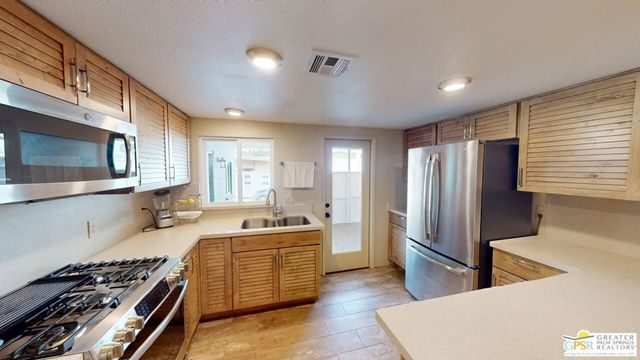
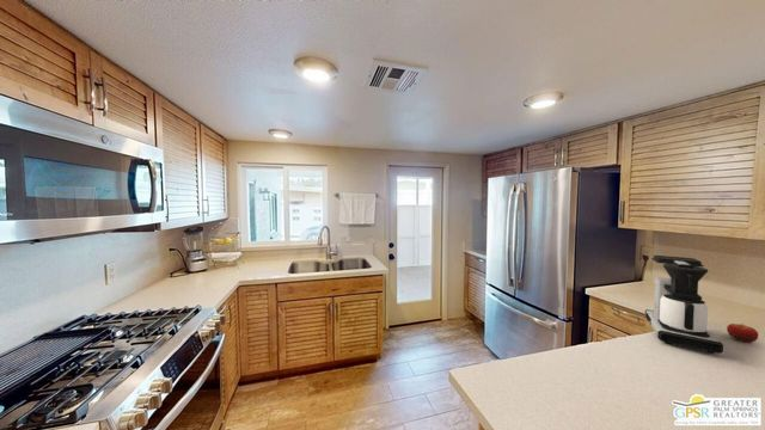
+ fruit (741, 331)
+ coffee maker (679, 297)
